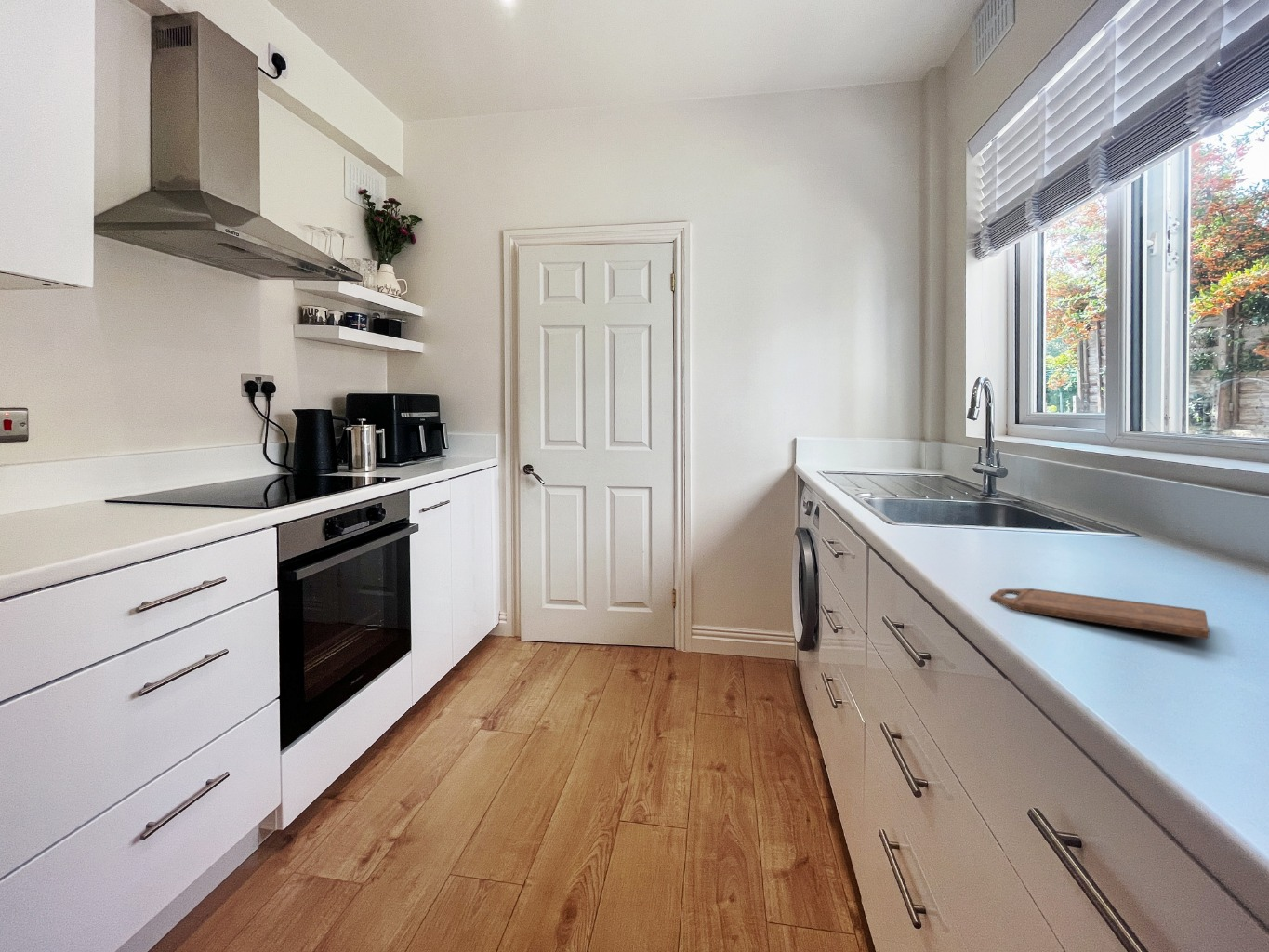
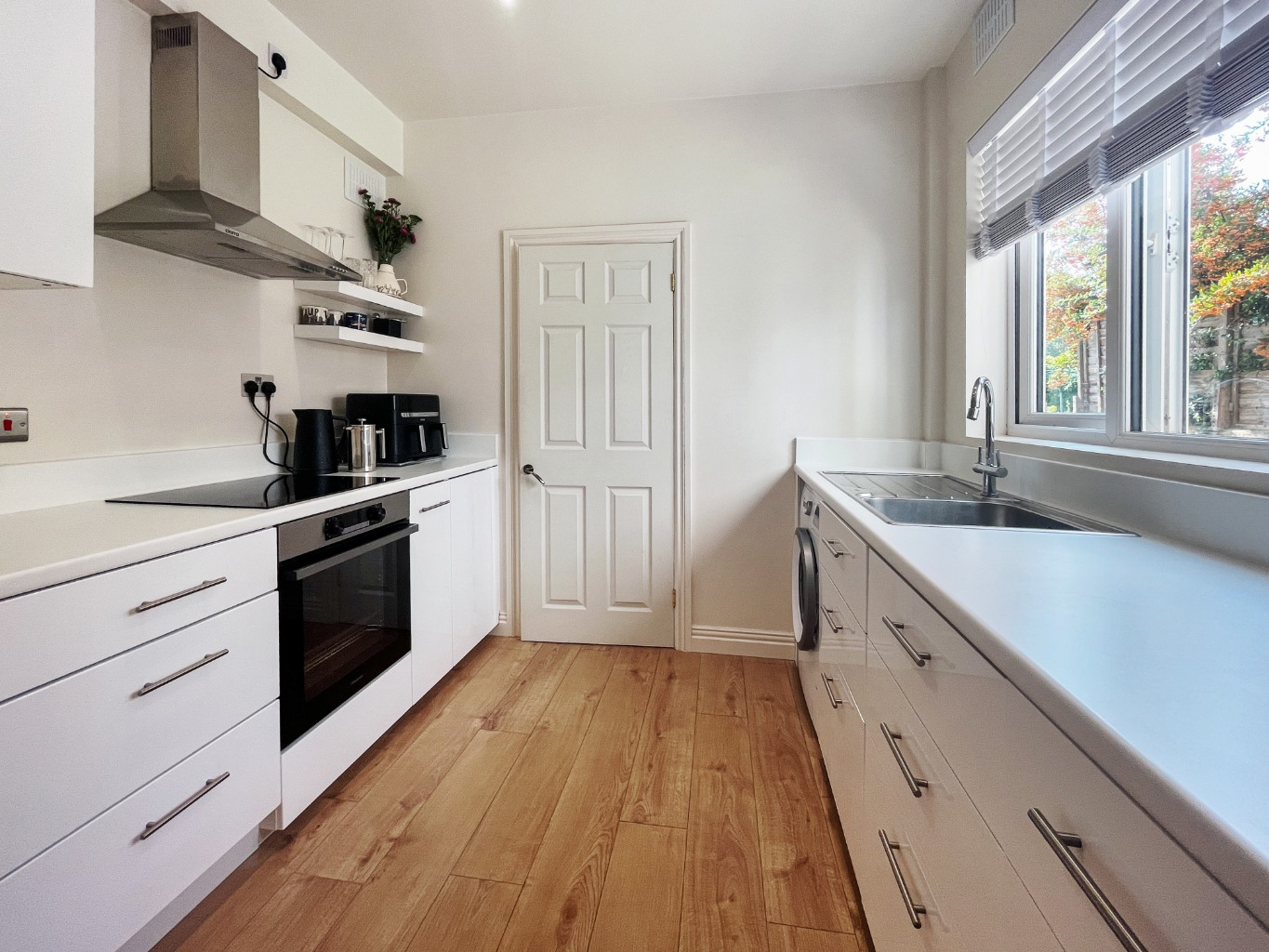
- cutting board (1090, 607)
